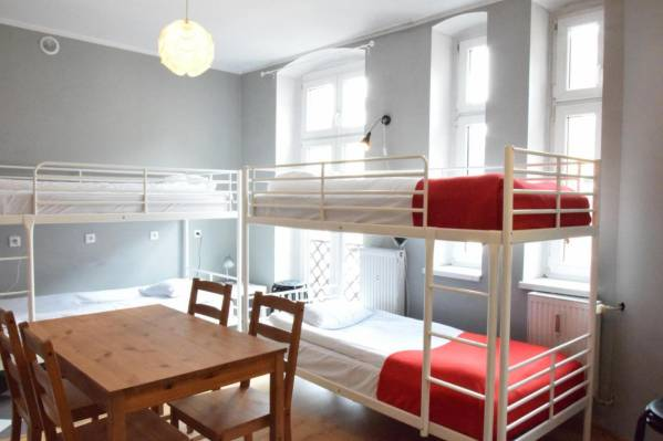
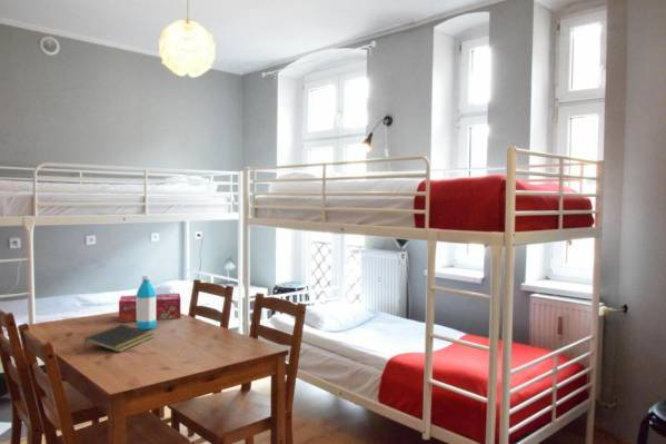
+ notepad (120, 337)
+ water bottle (146, 302)
+ tissue box (156, 306)
